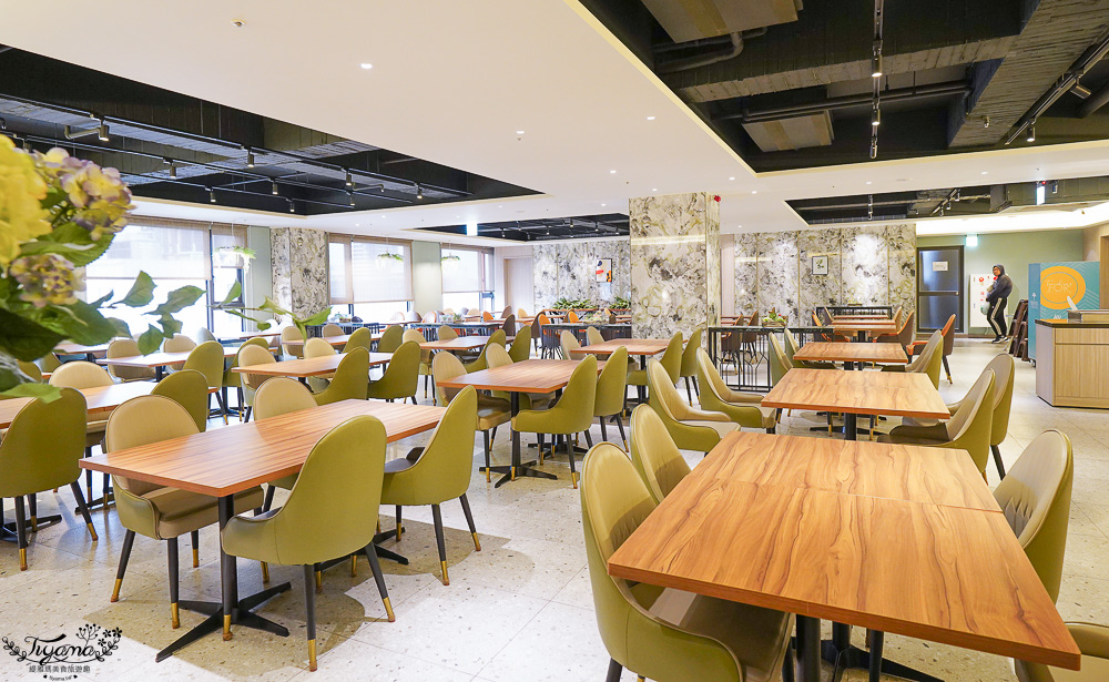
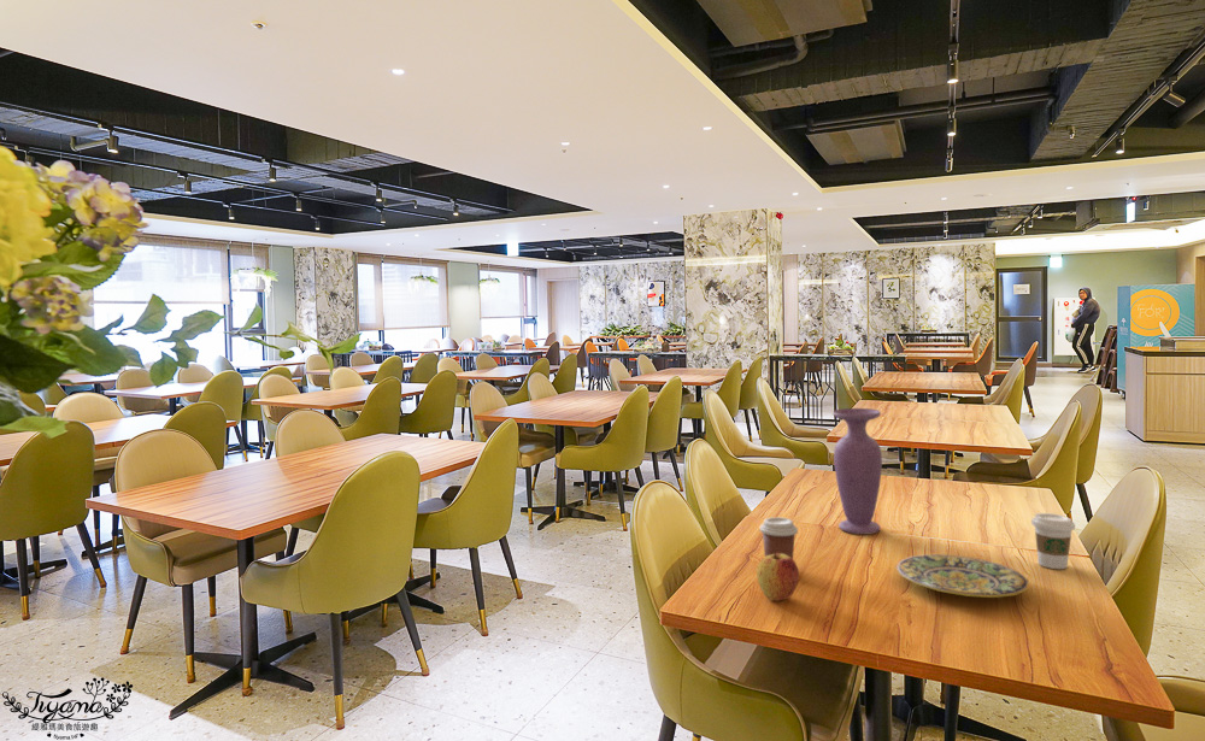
+ apple (777, 576)
+ coffee cup (778, 545)
+ plate (959, 578)
+ coffee cup (1052, 540)
+ vase (857, 470)
